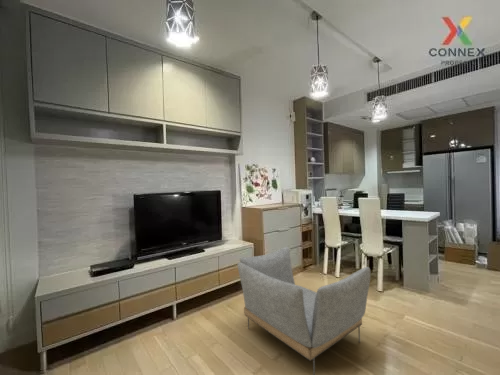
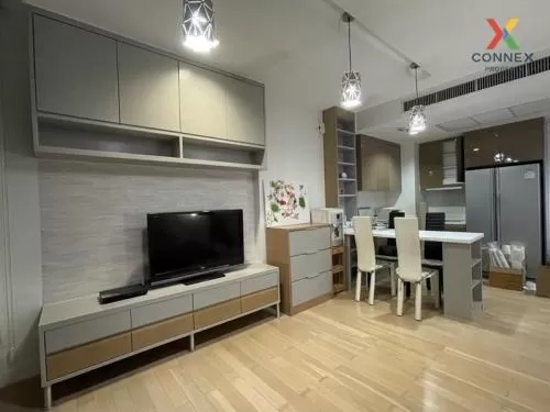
- armchair (296, 300)
